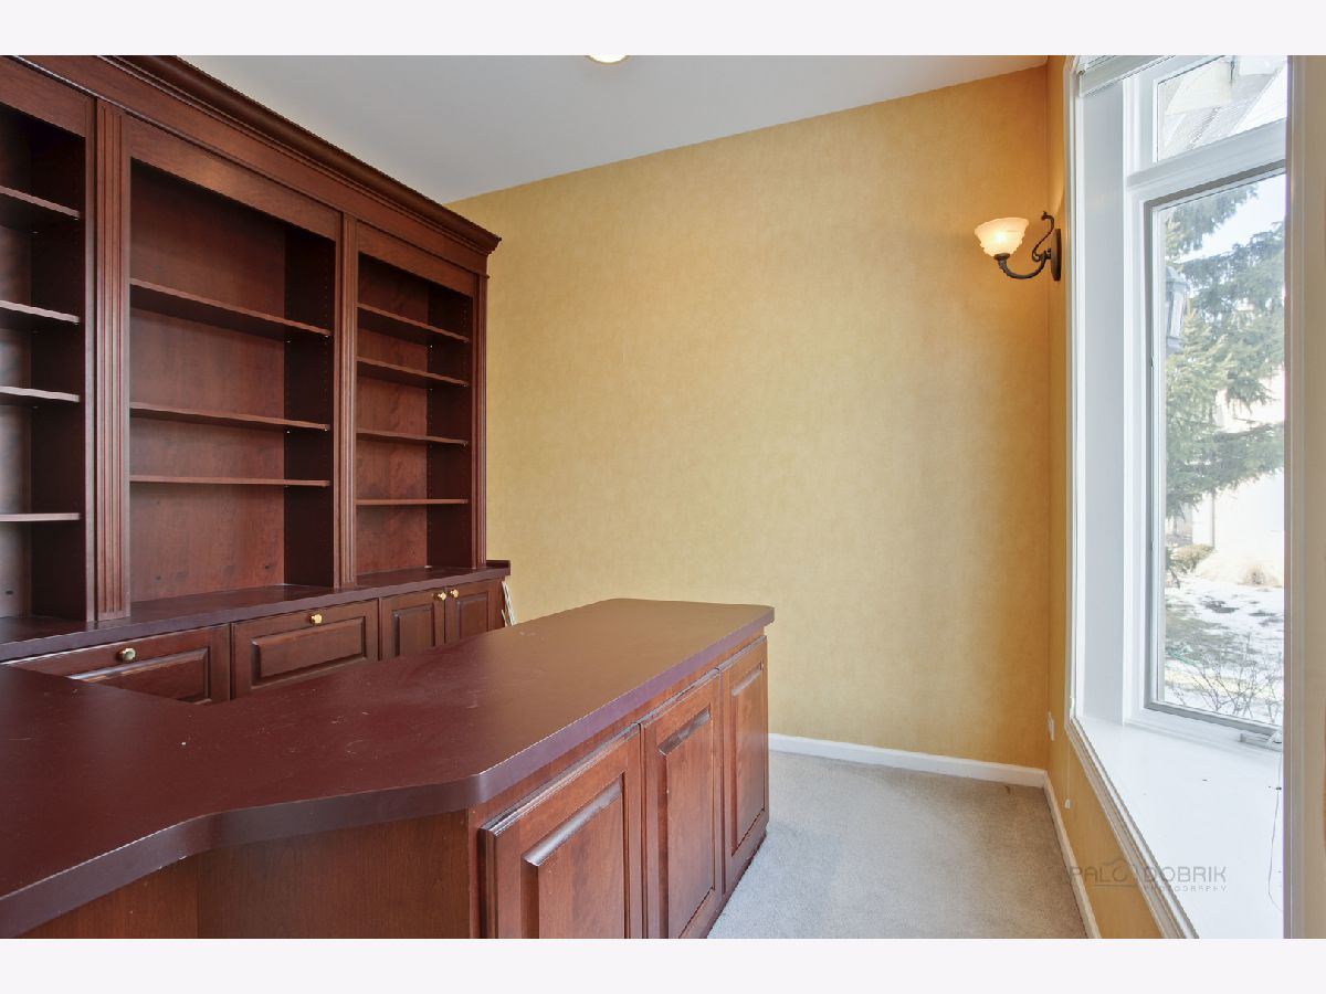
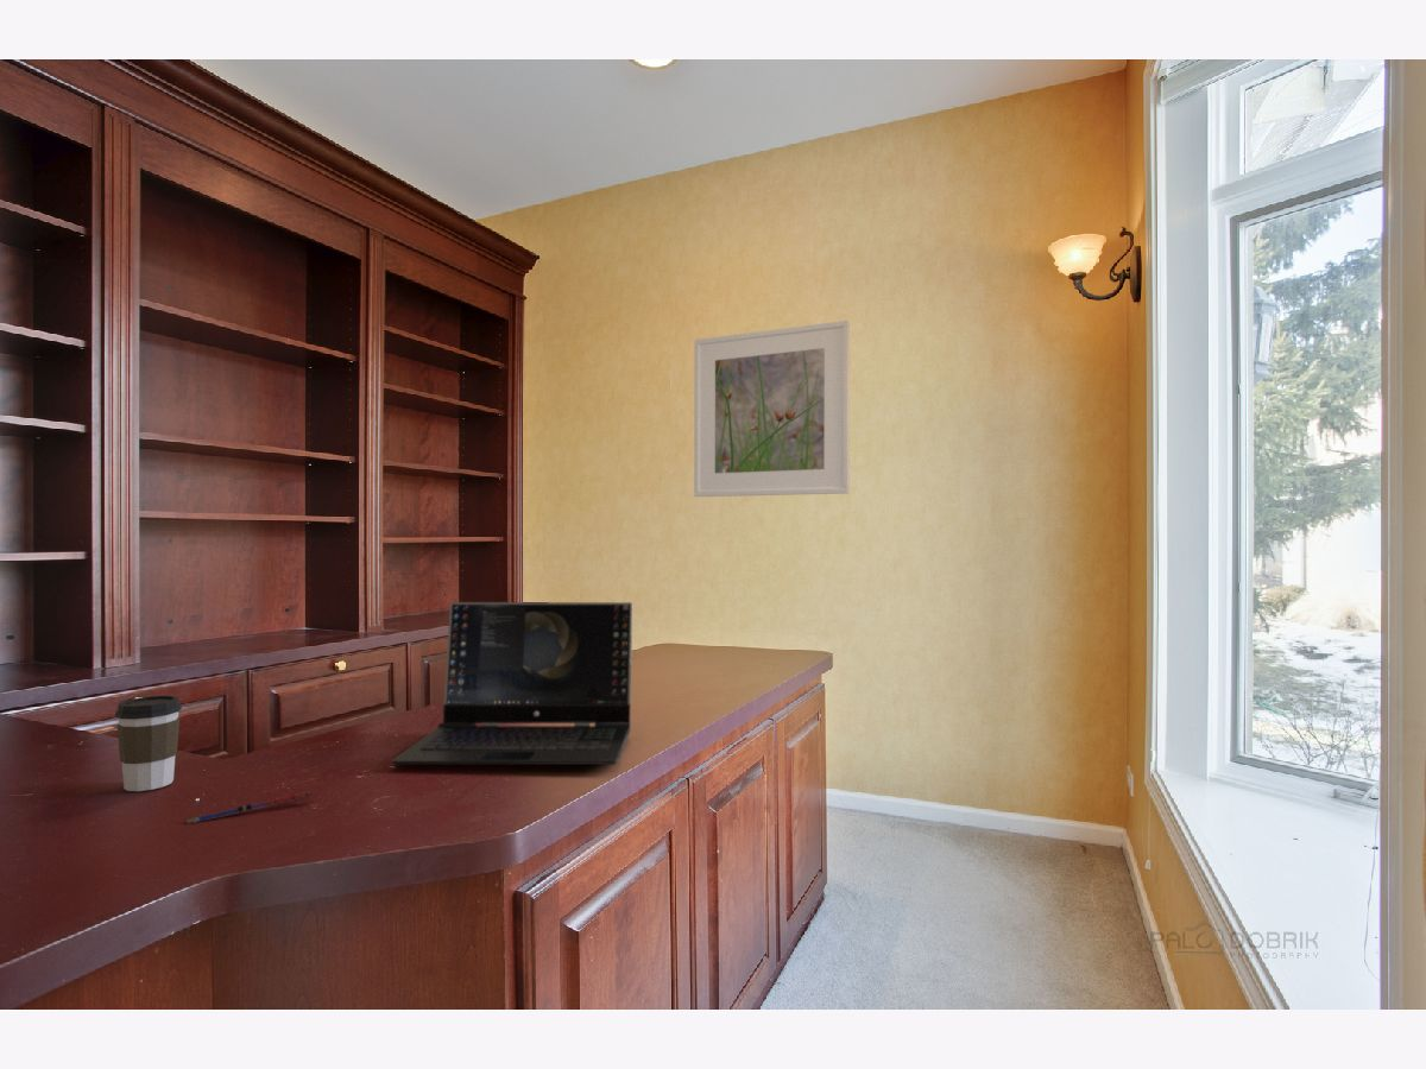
+ coffee cup (149, 742)
+ laptop (524, 678)
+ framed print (768, 412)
+ pen (252, 805)
